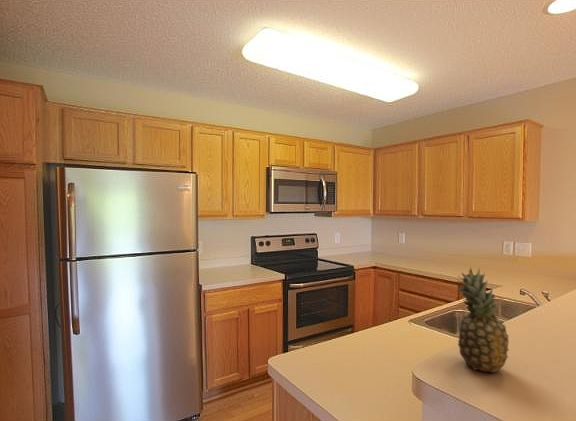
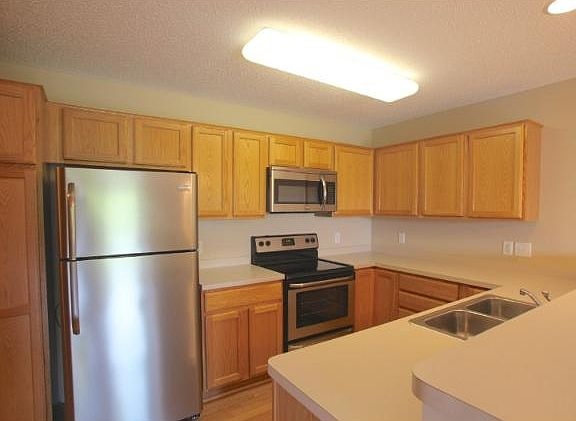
- fruit (481, 317)
